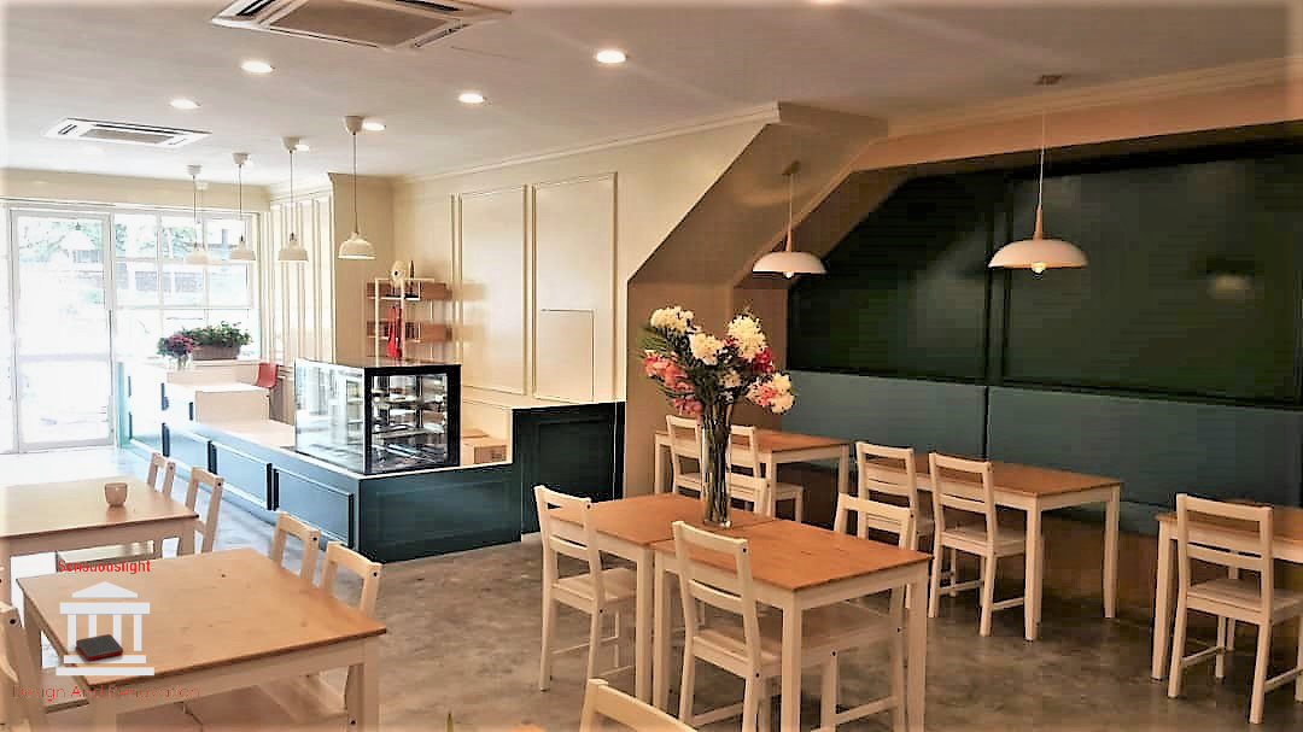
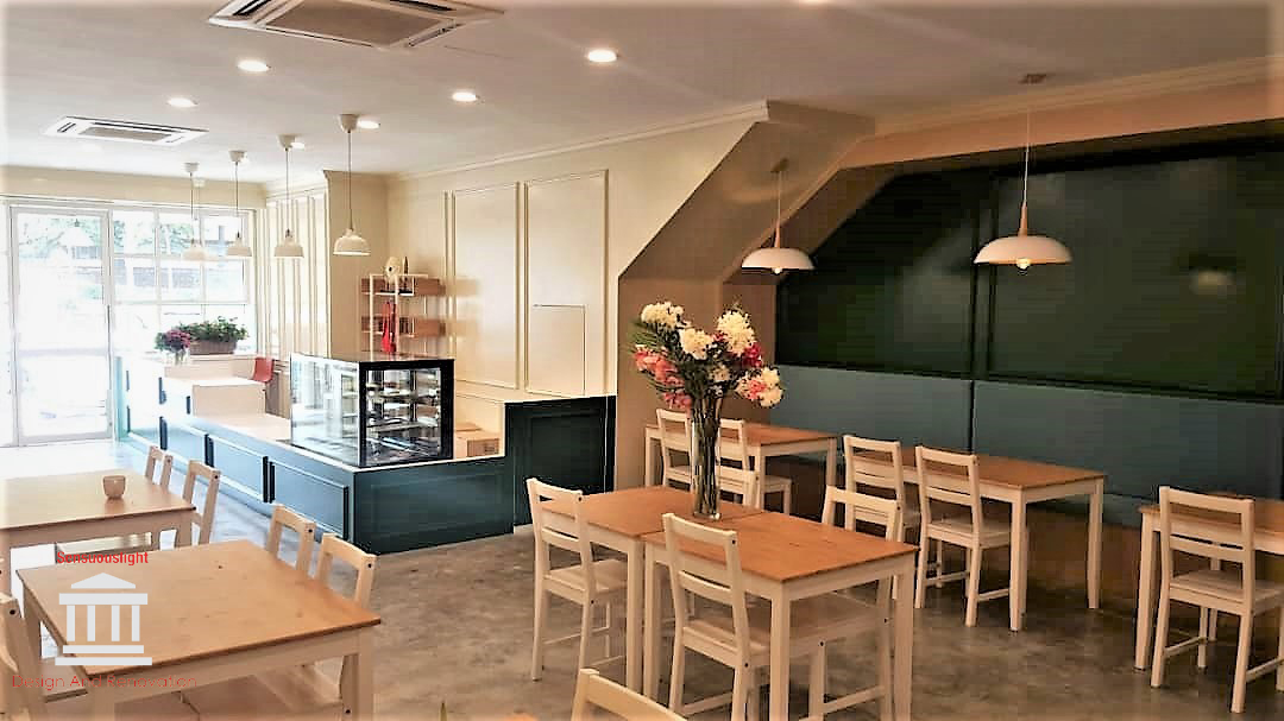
- cell phone (99, 646)
